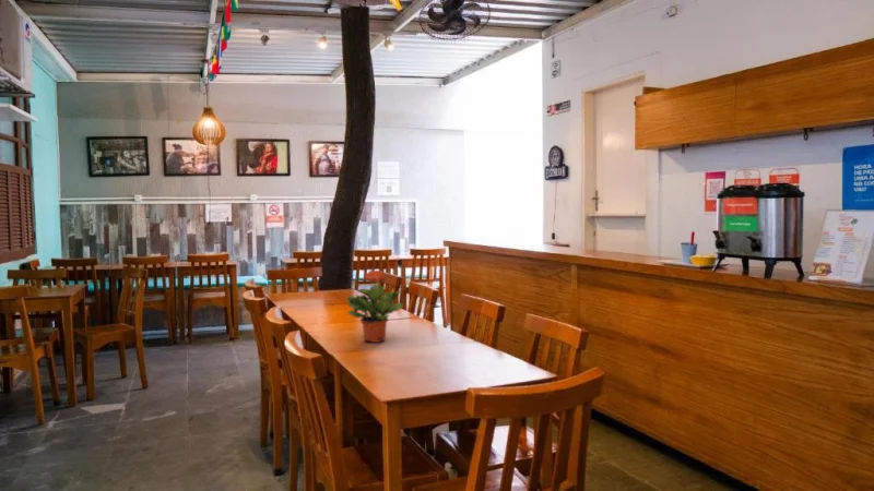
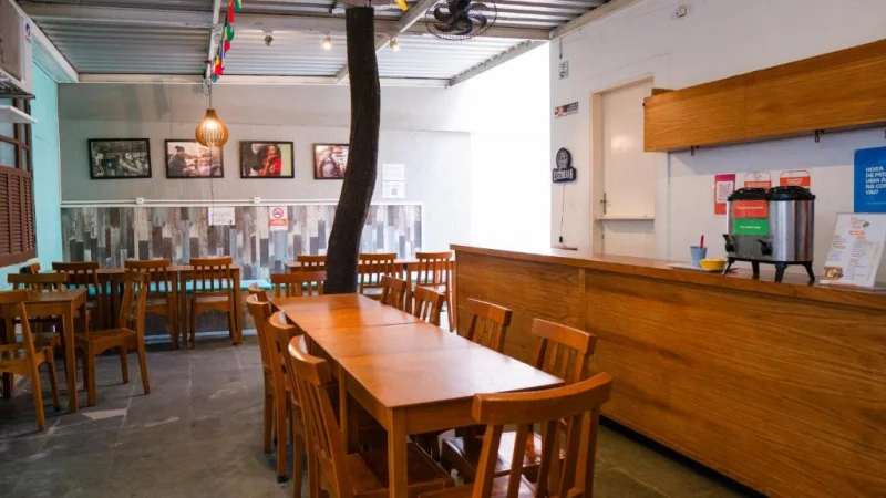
- potted plant (375, 304)
